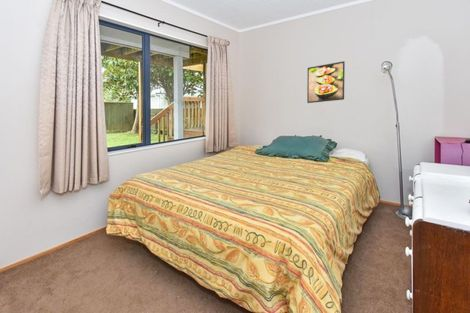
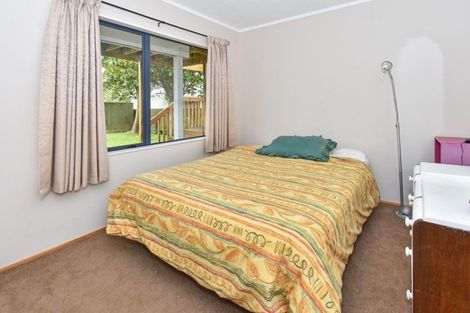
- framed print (325, 83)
